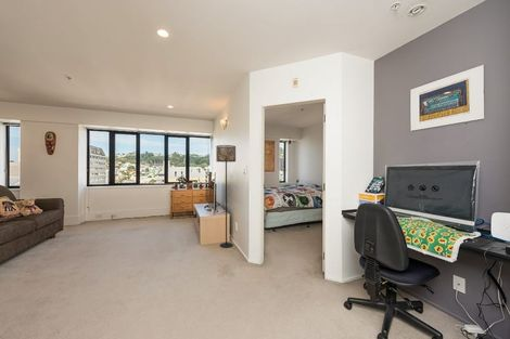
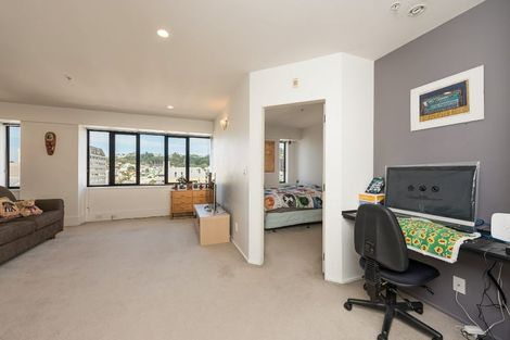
- floor lamp (226, 195)
